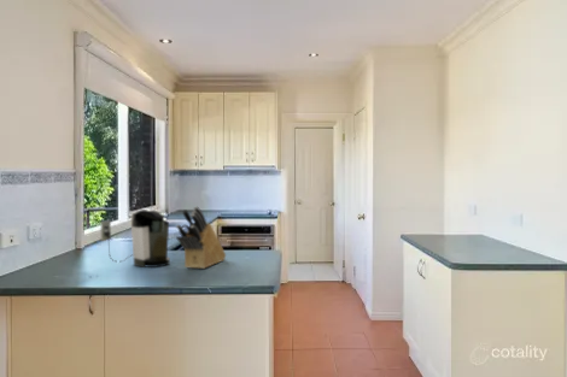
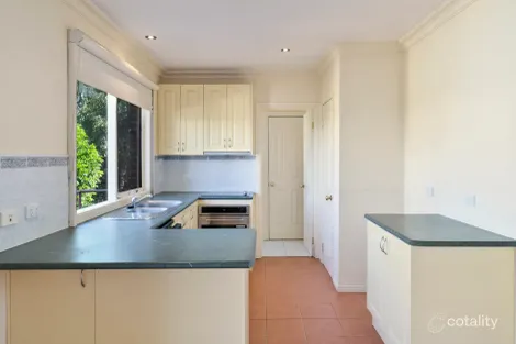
- knife block (201, 235)
- coffee maker (141, 237)
